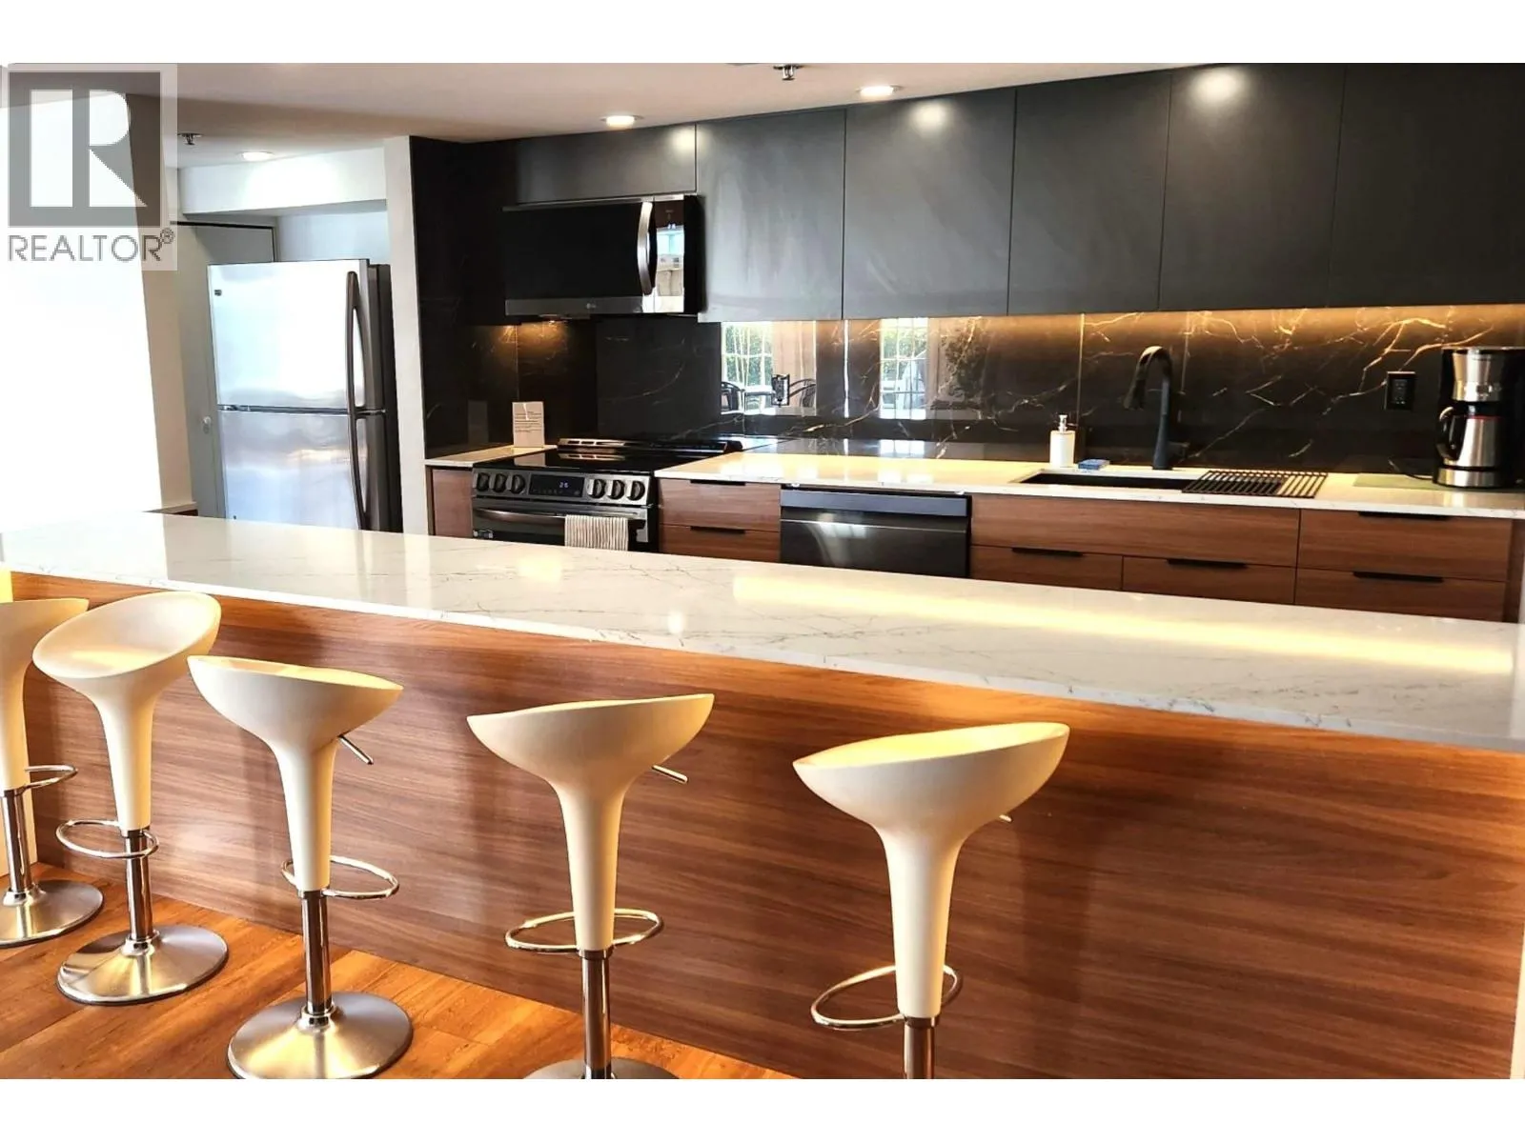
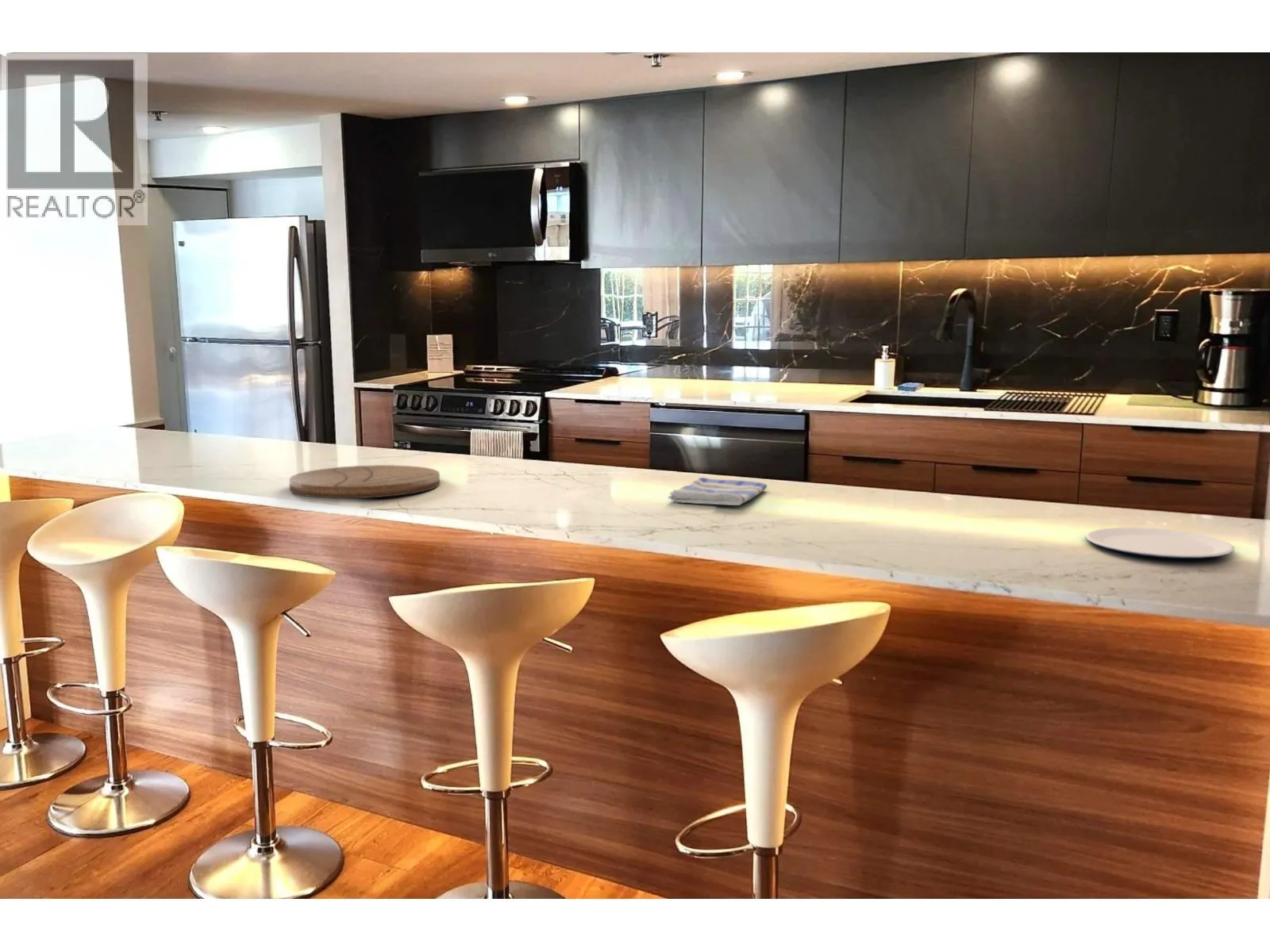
+ cutting board (366, 480)
+ plate (1157, 543)
+ dish towel (719, 490)
